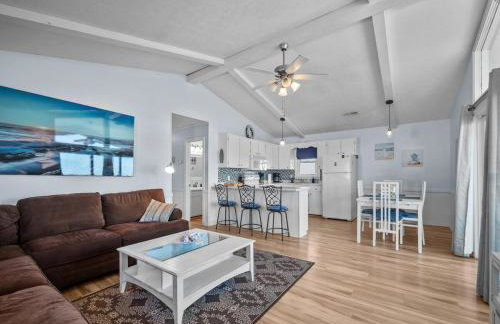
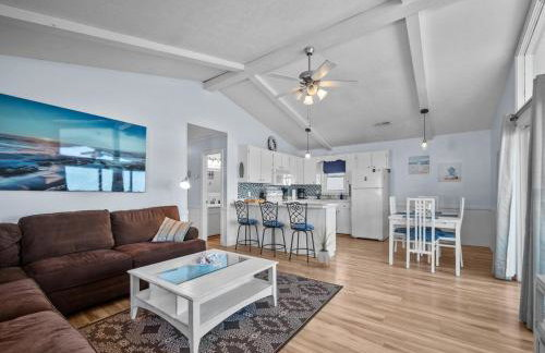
+ house plant (323, 245)
